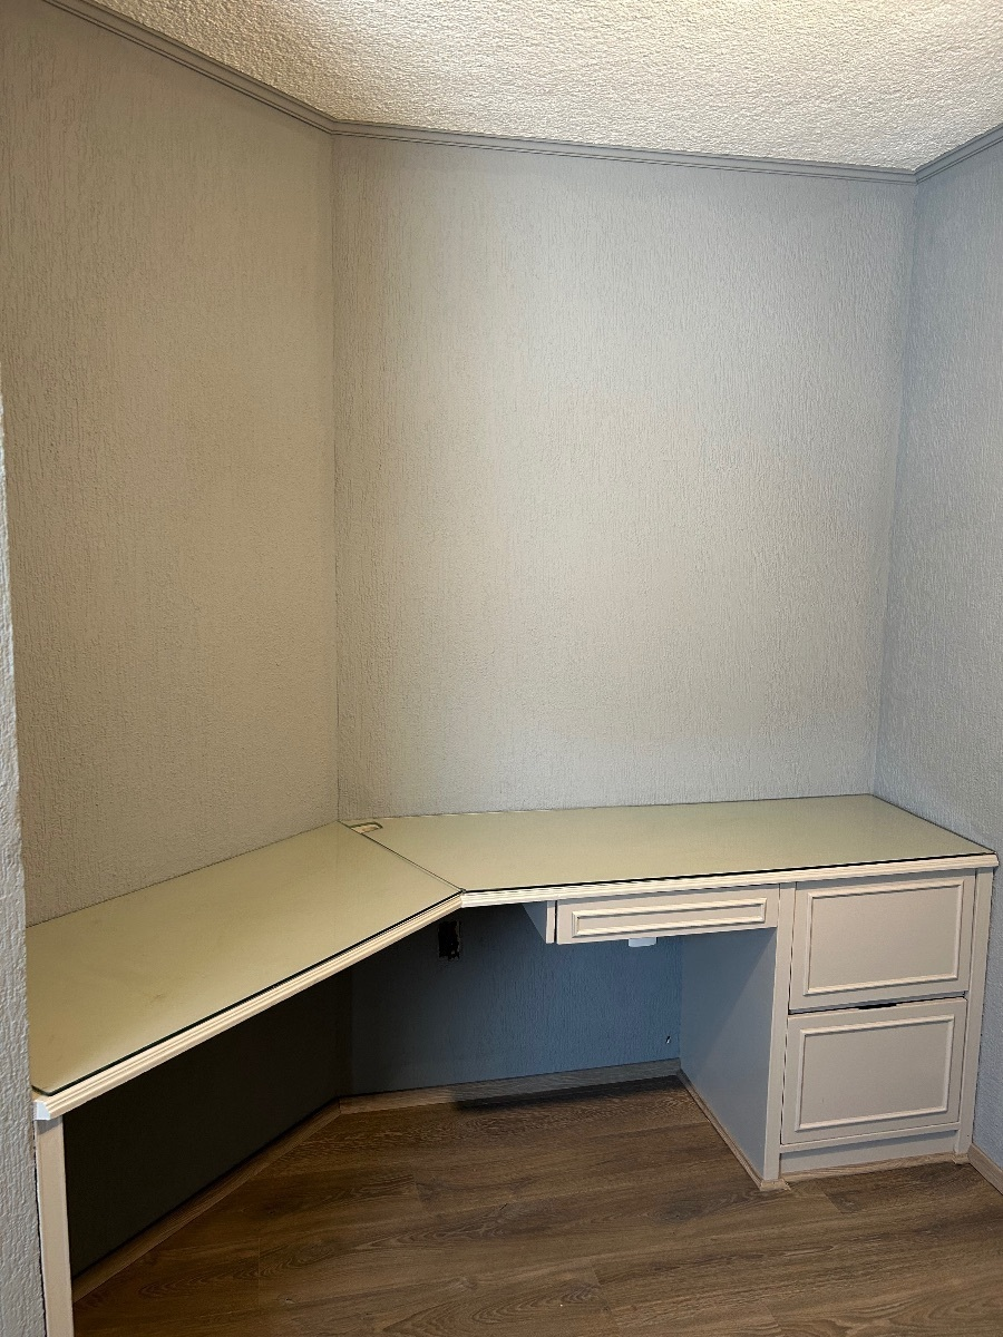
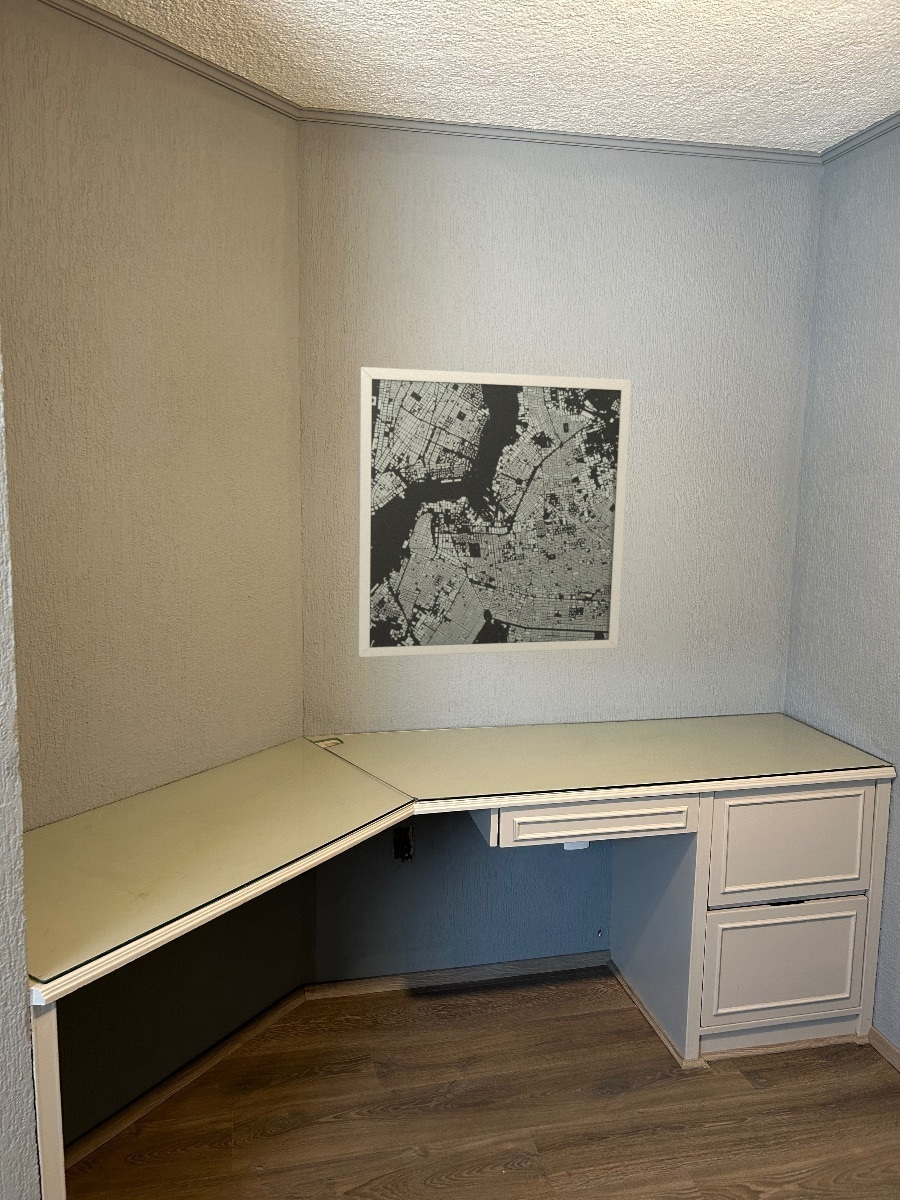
+ wall art (494, 515)
